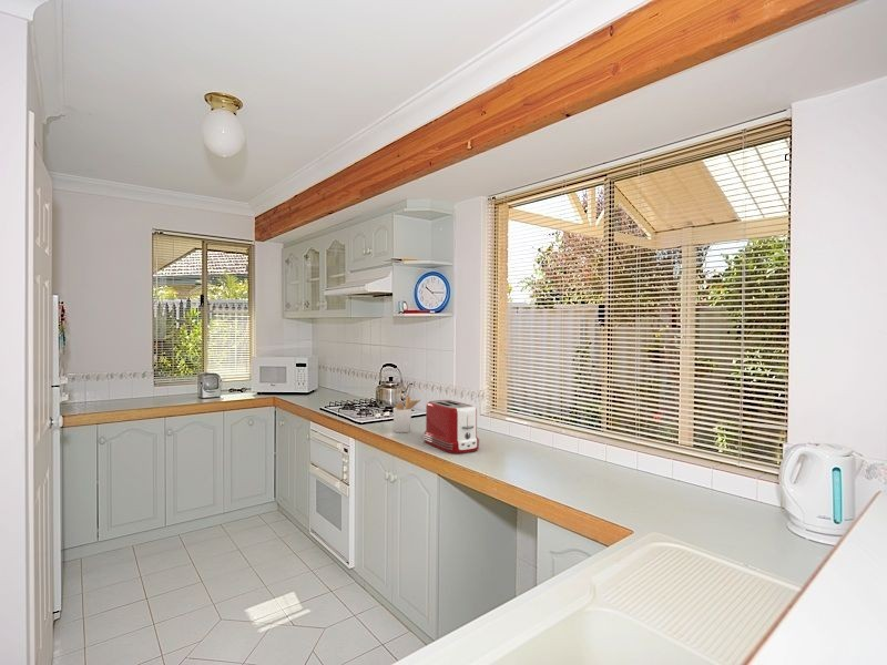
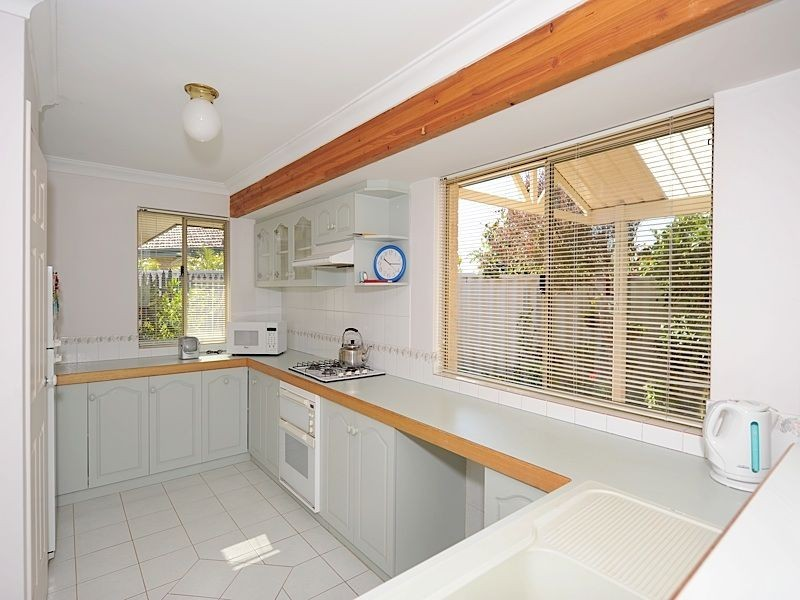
- utensil holder (406, 413)
- toaster (450, 423)
